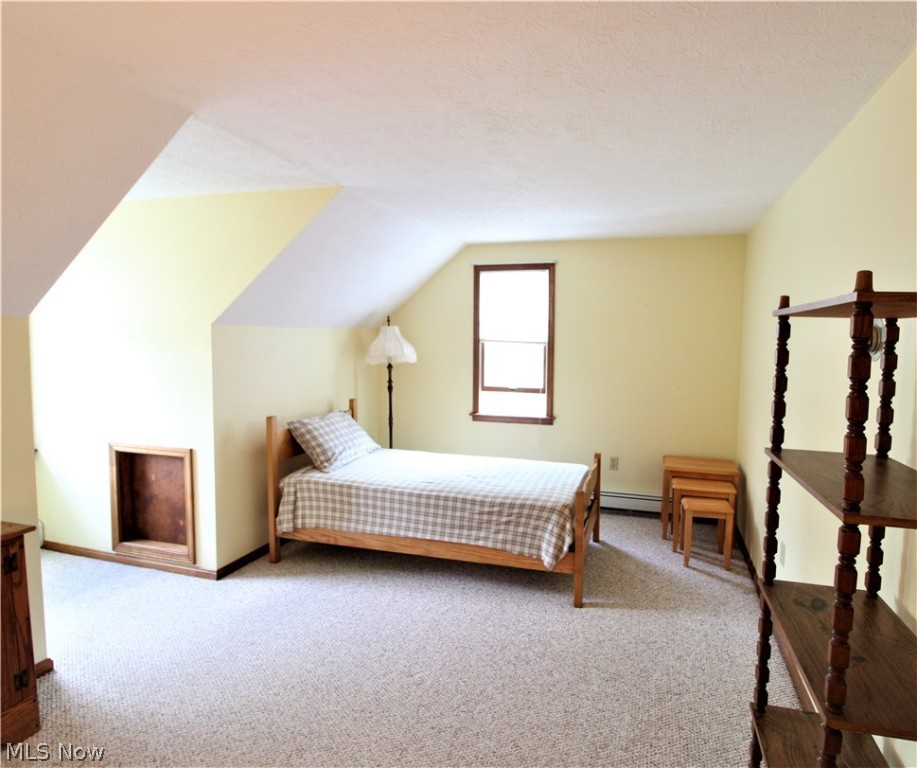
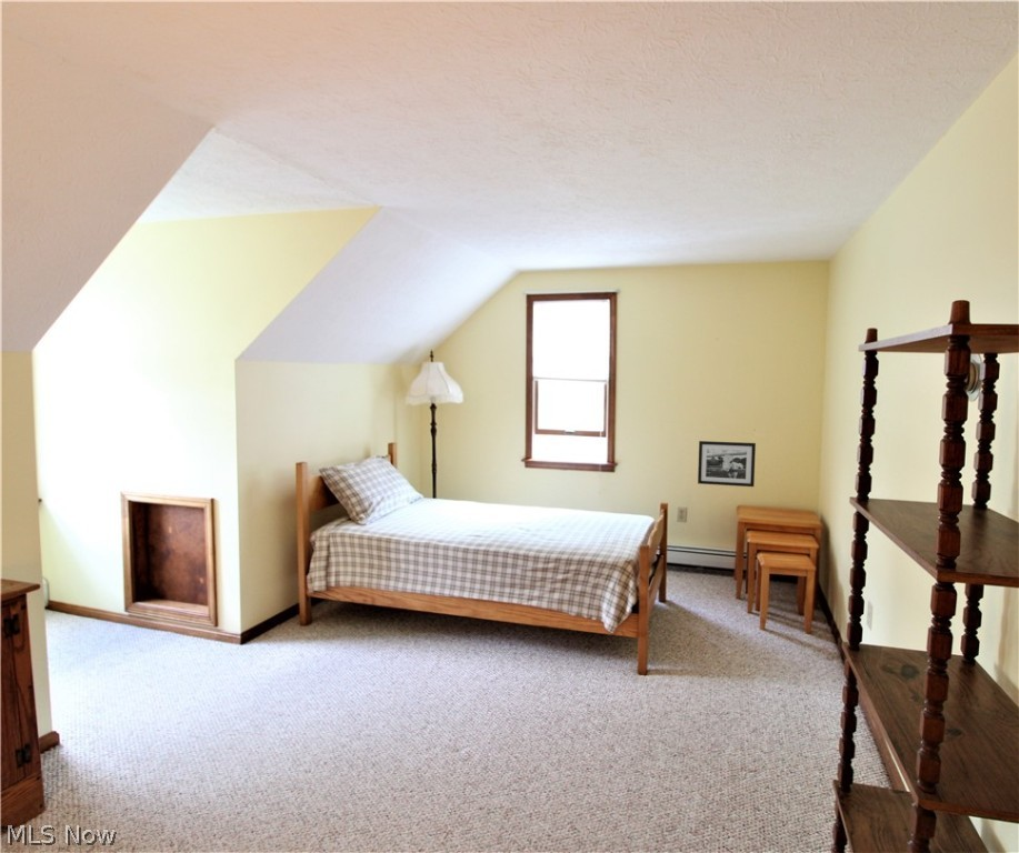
+ picture frame (726, 463)
